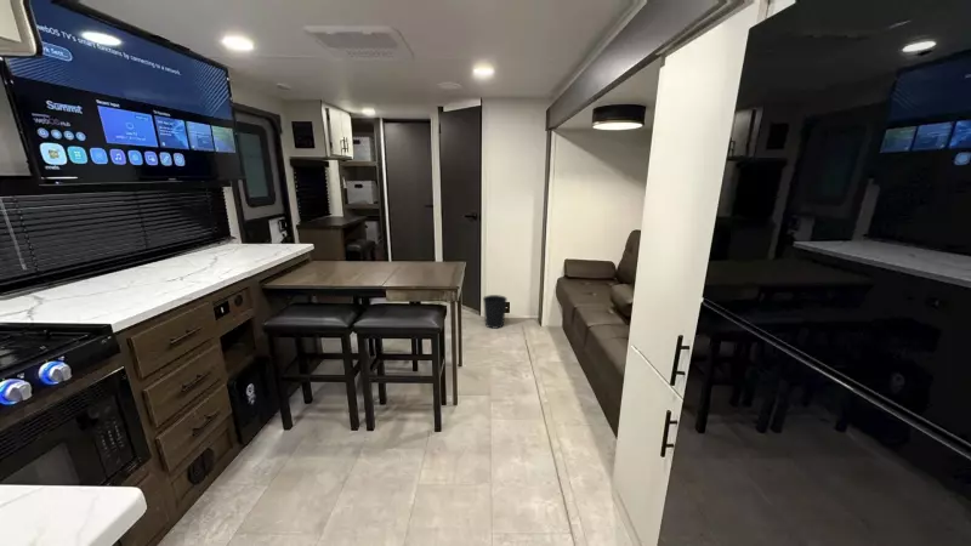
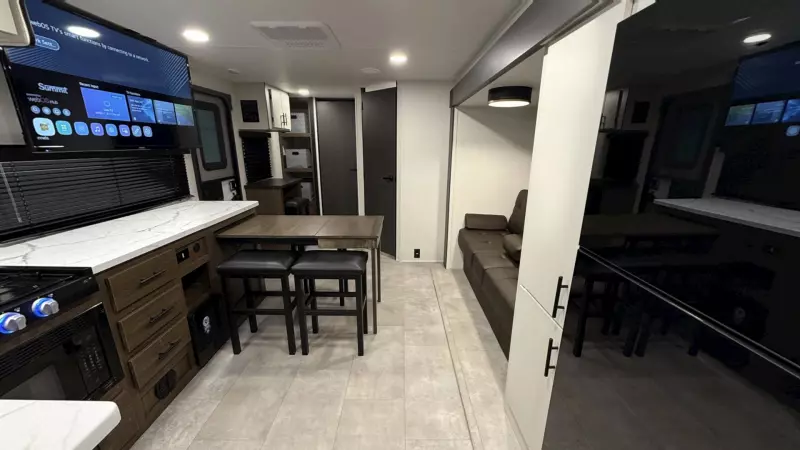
- wastebasket (494, 312)
